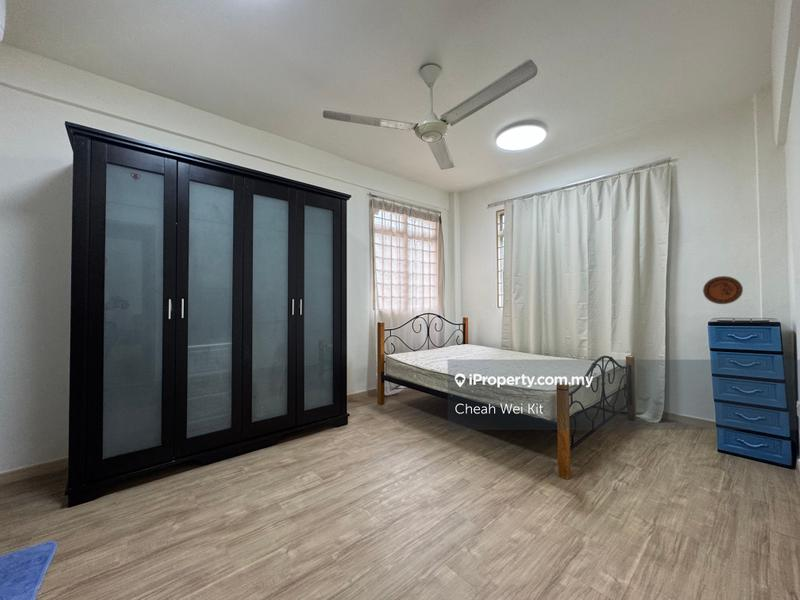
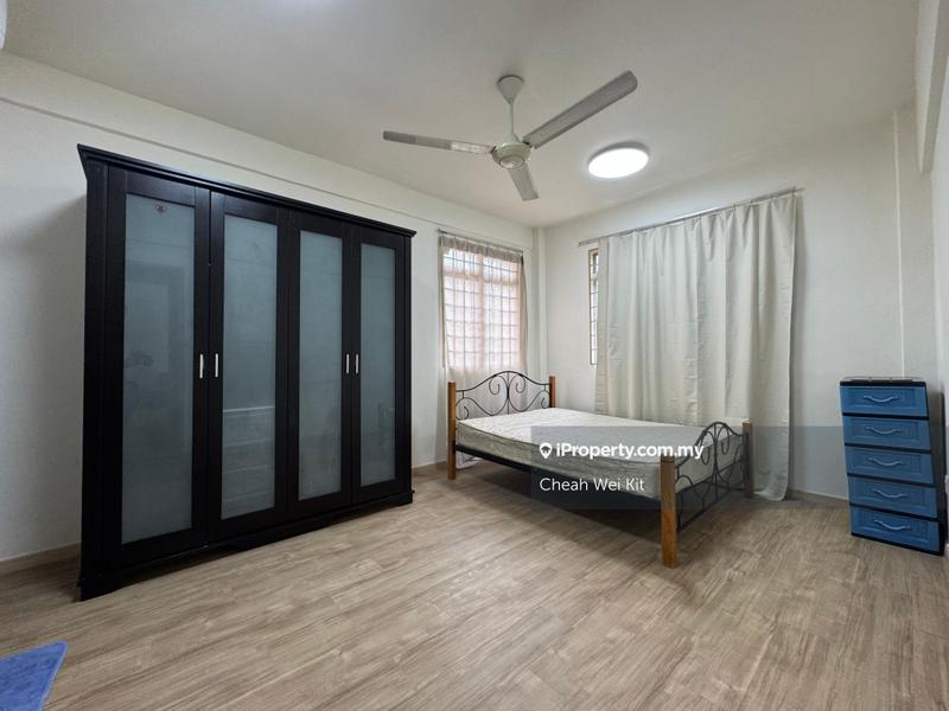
- decorative plate (722, 290)
